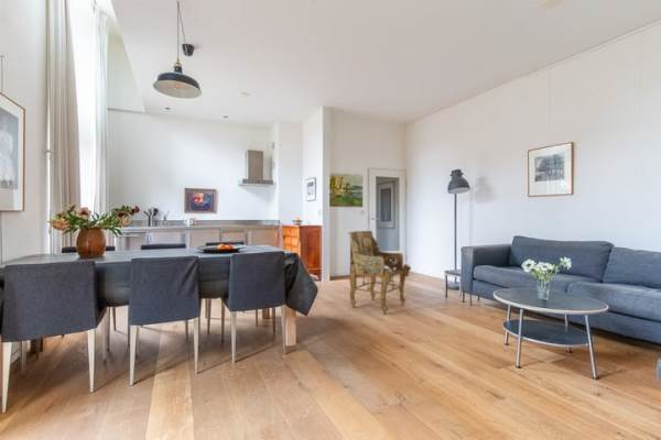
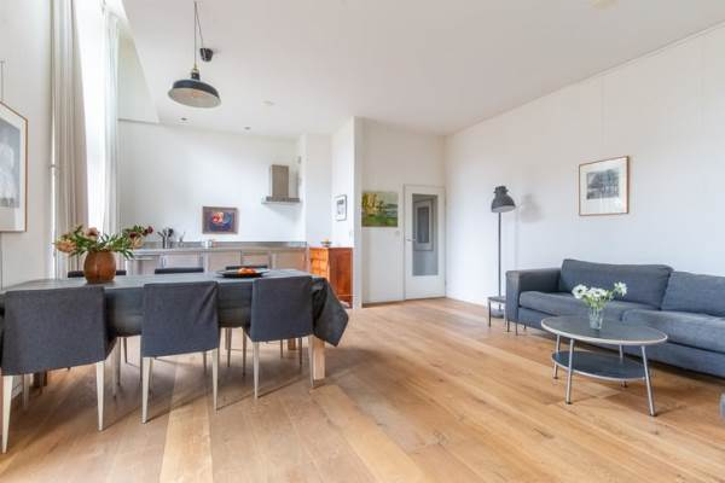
- chair (378, 268)
